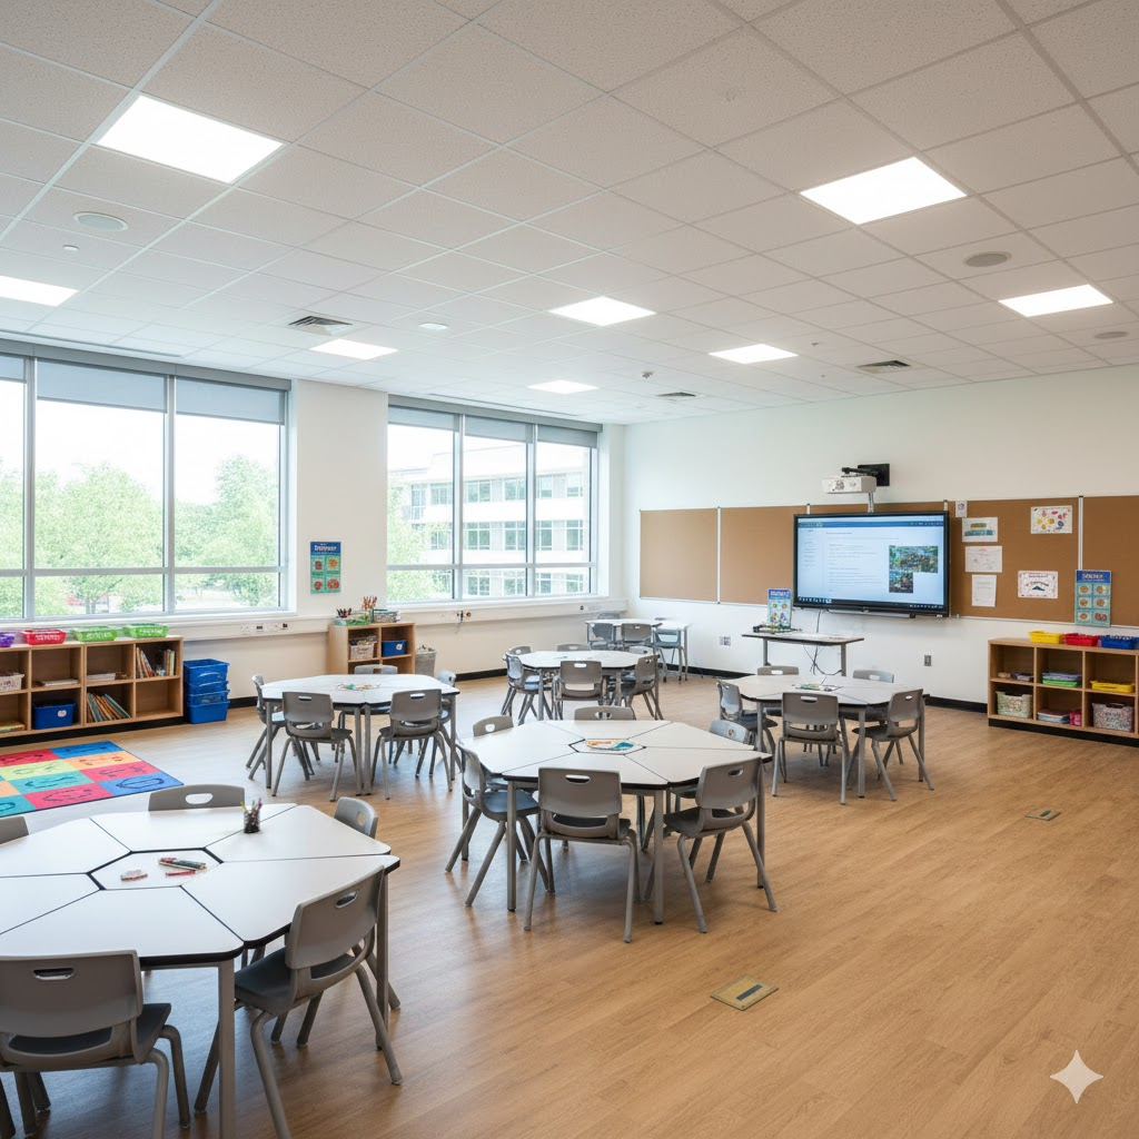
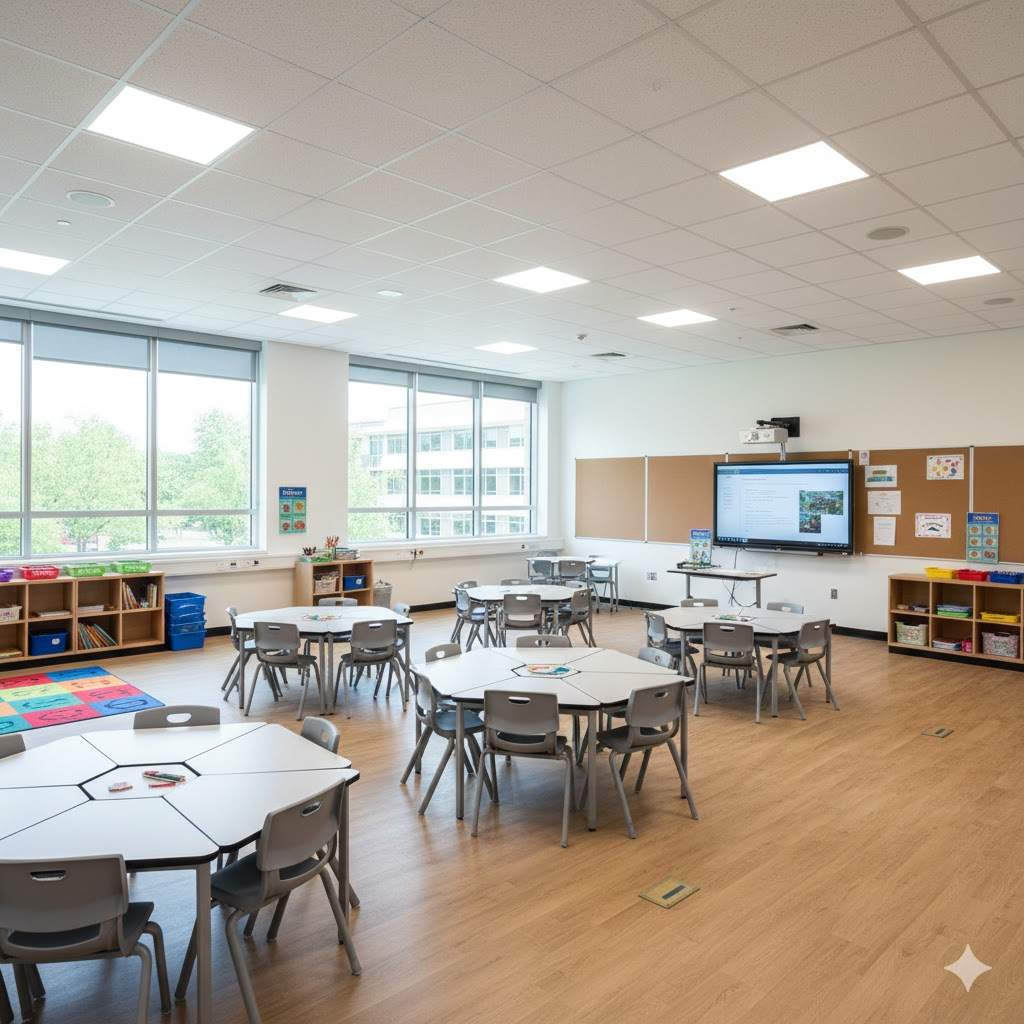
- pen holder (252, 813)
